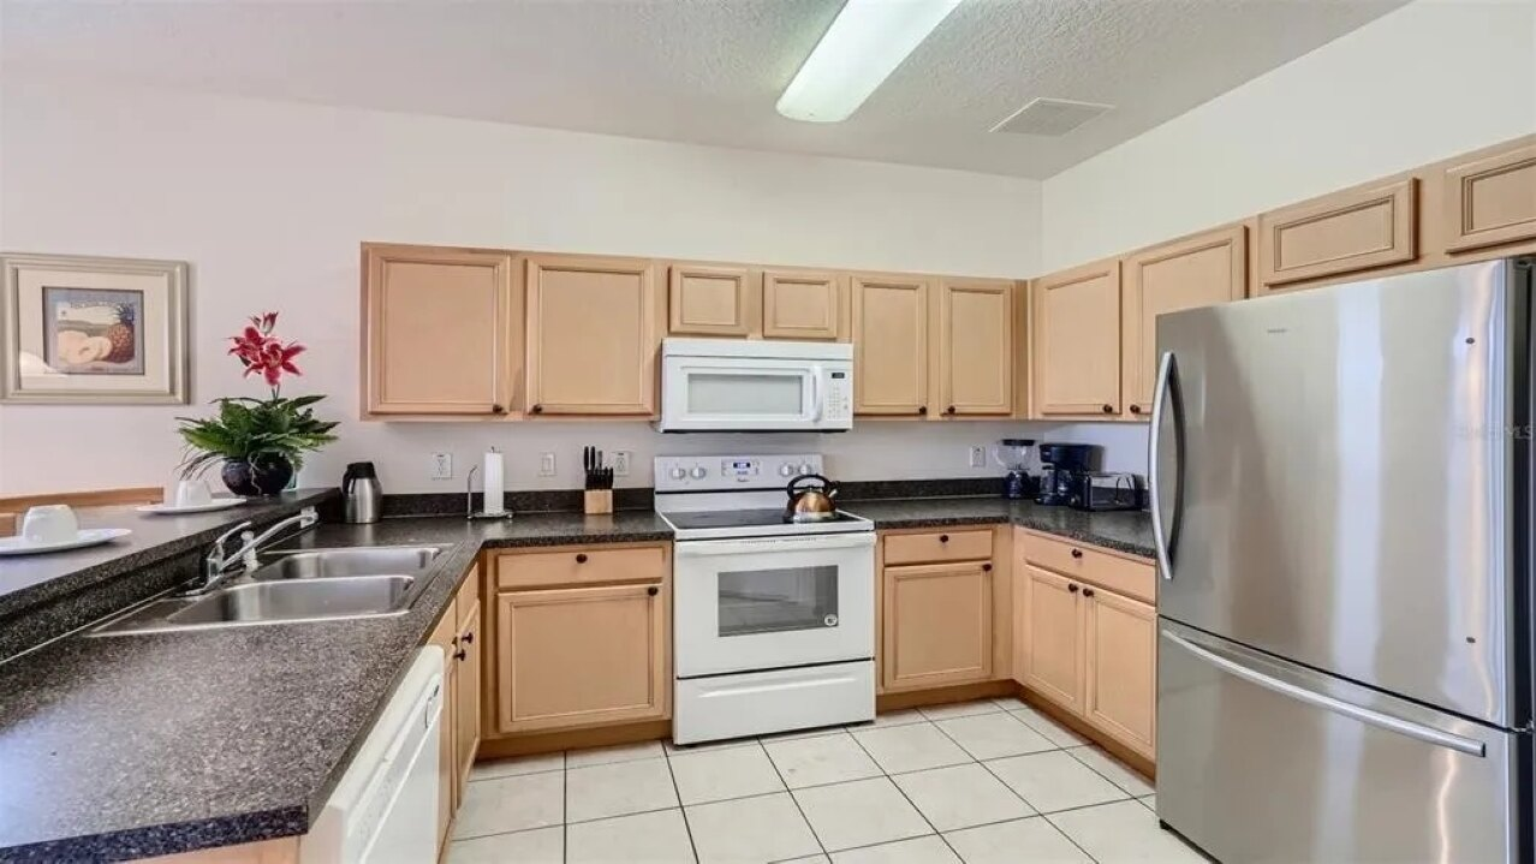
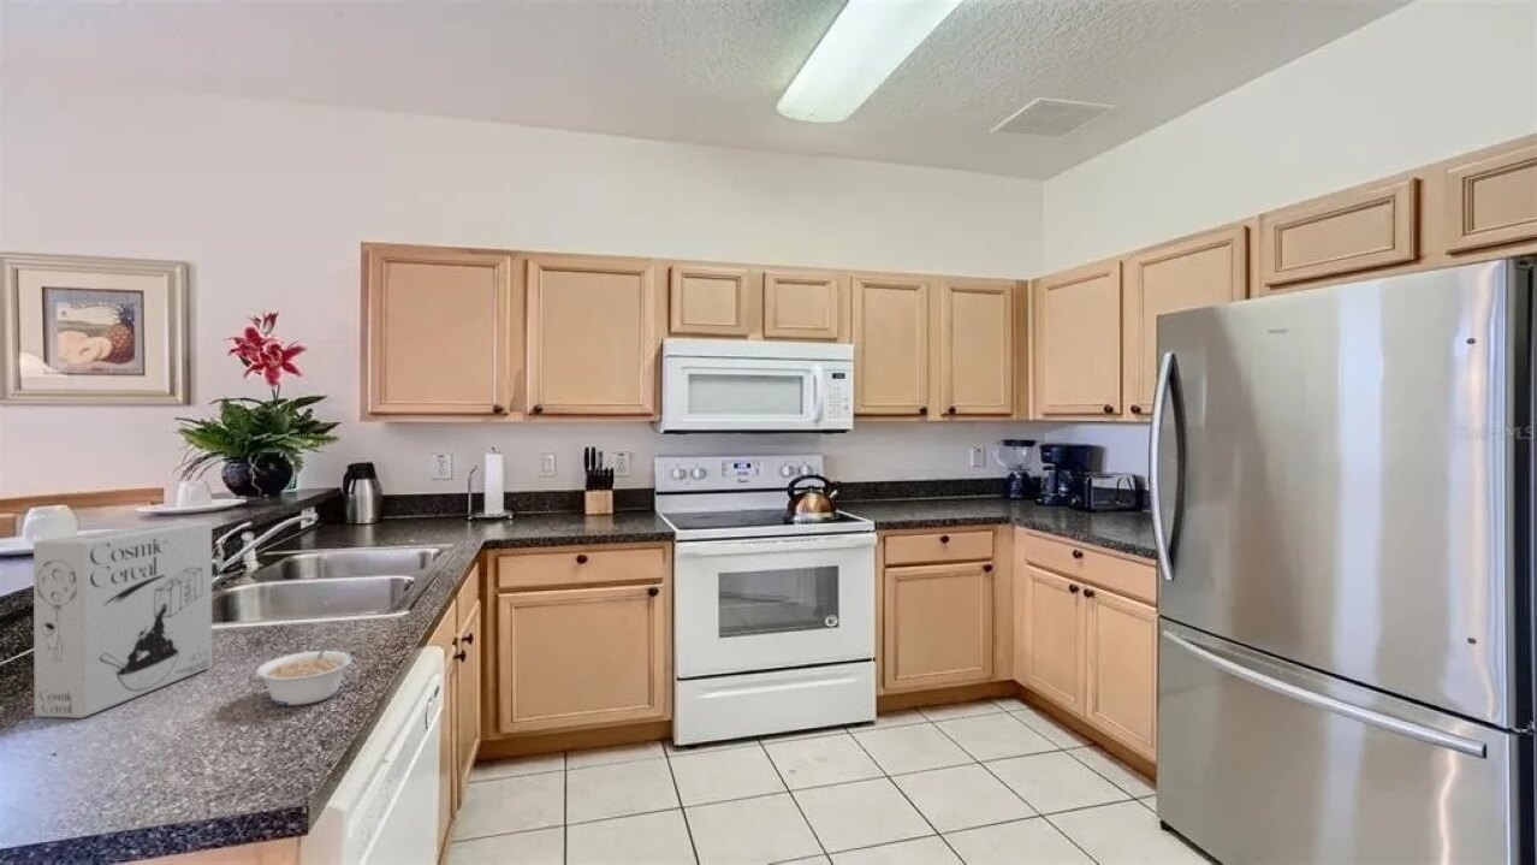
+ legume (304, 675)
+ cereal box (131, 610)
